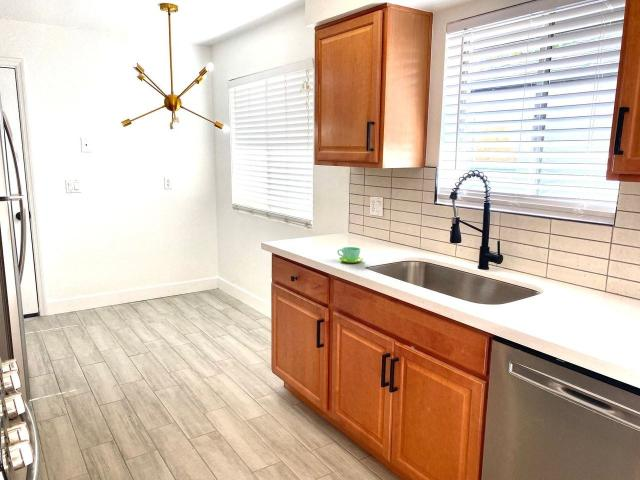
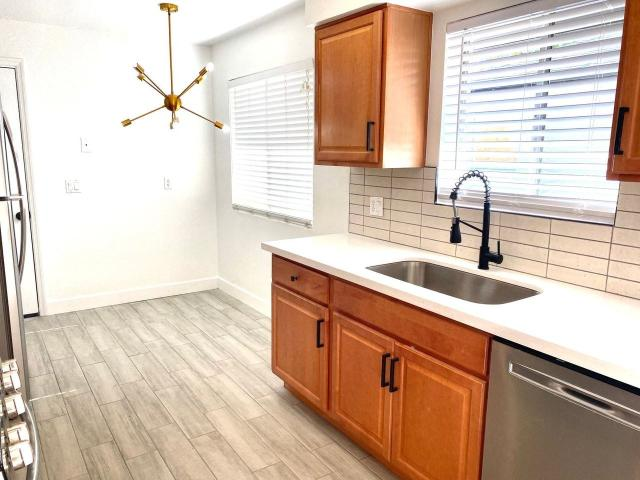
- cup (350, 254)
